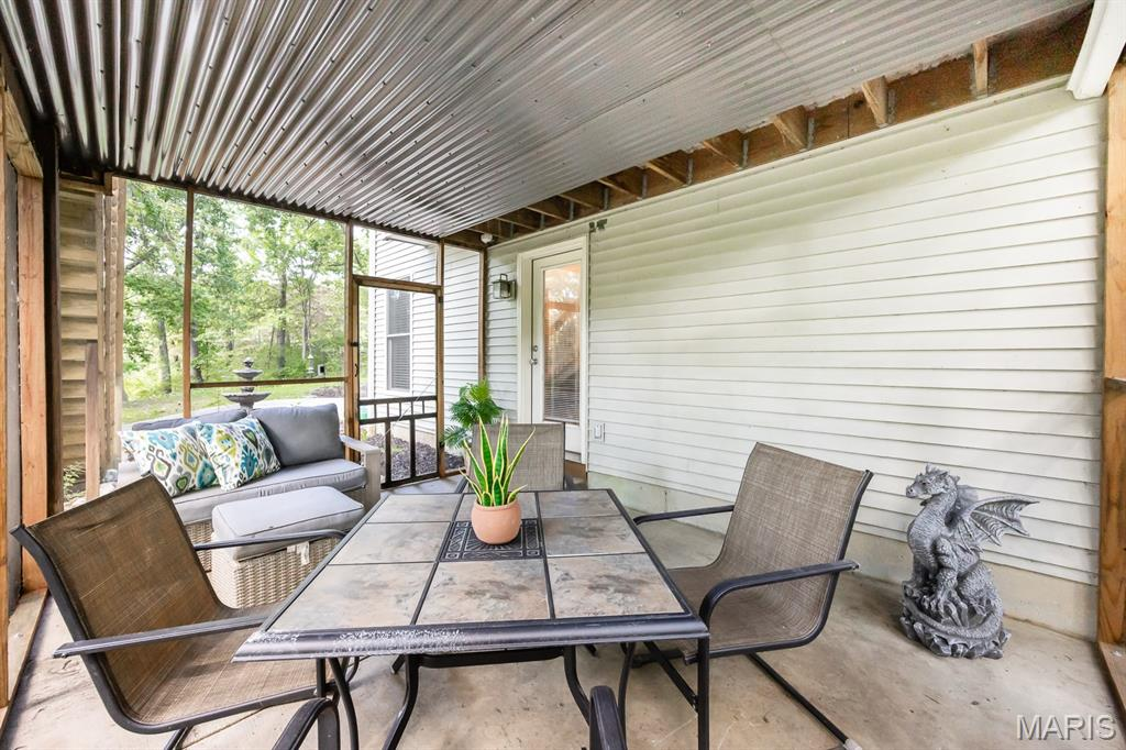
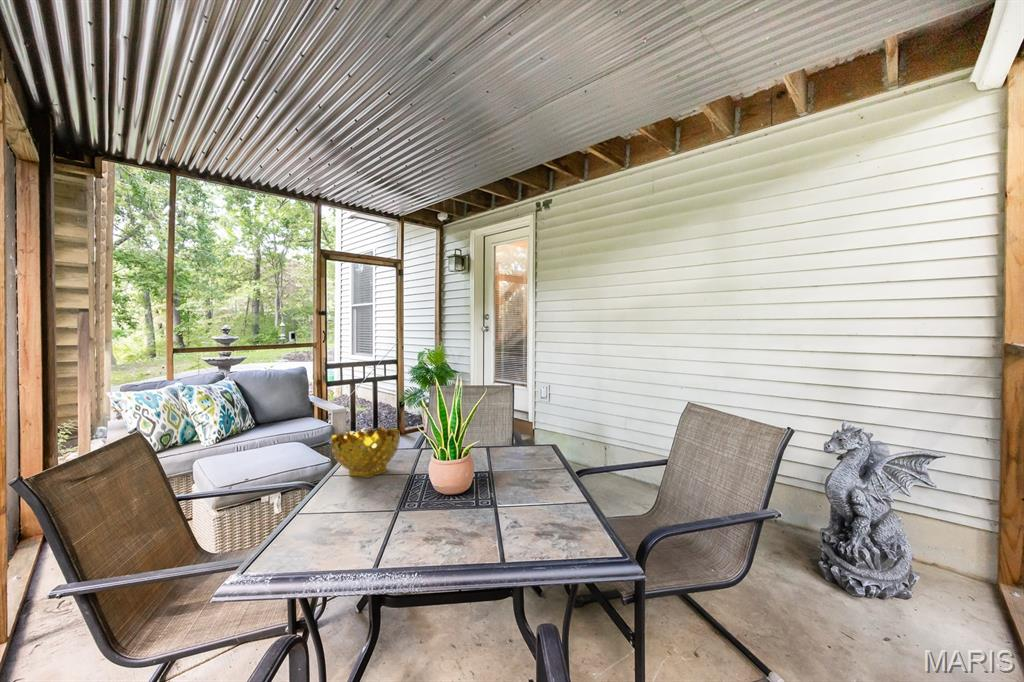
+ decorative bowl (366, 452)
